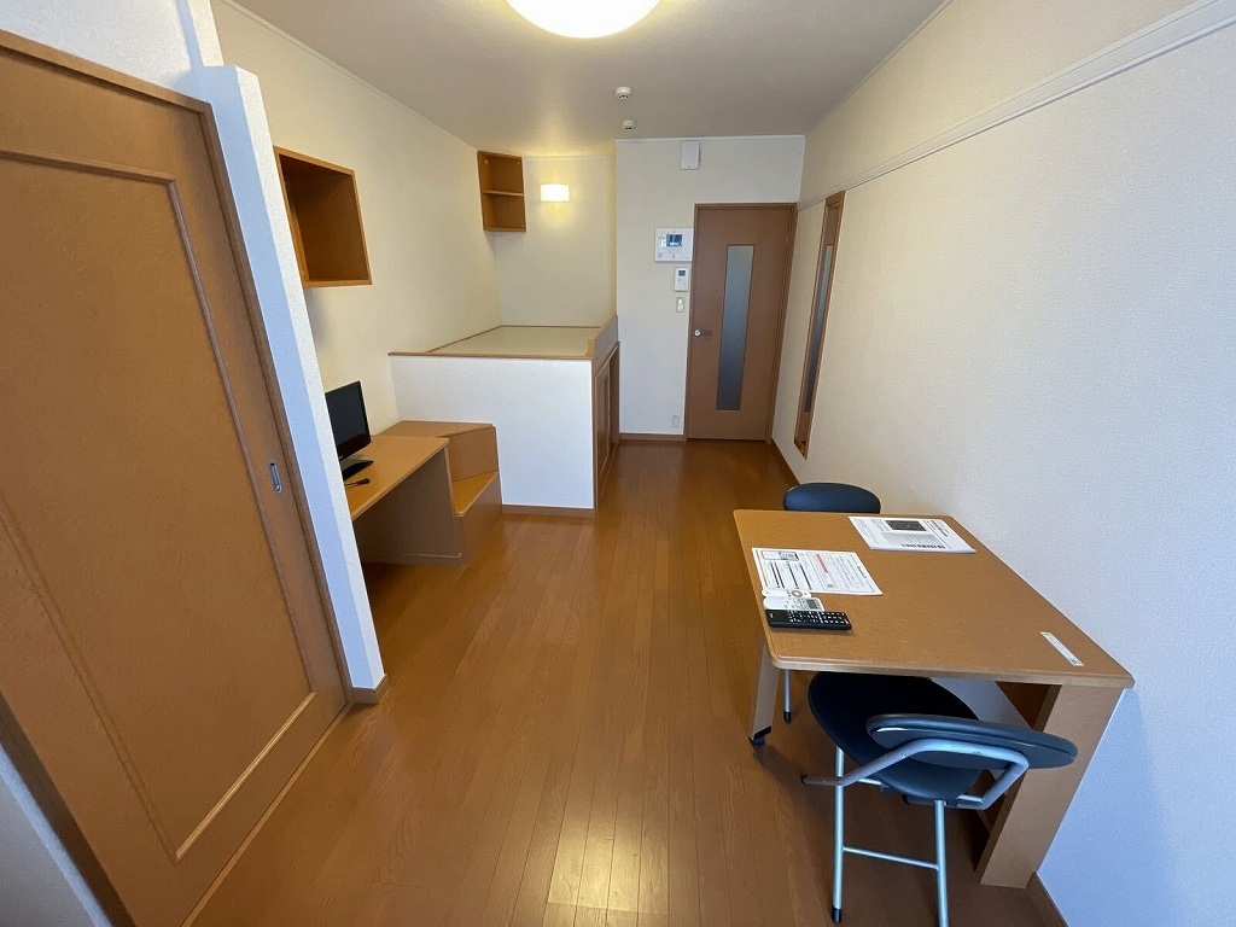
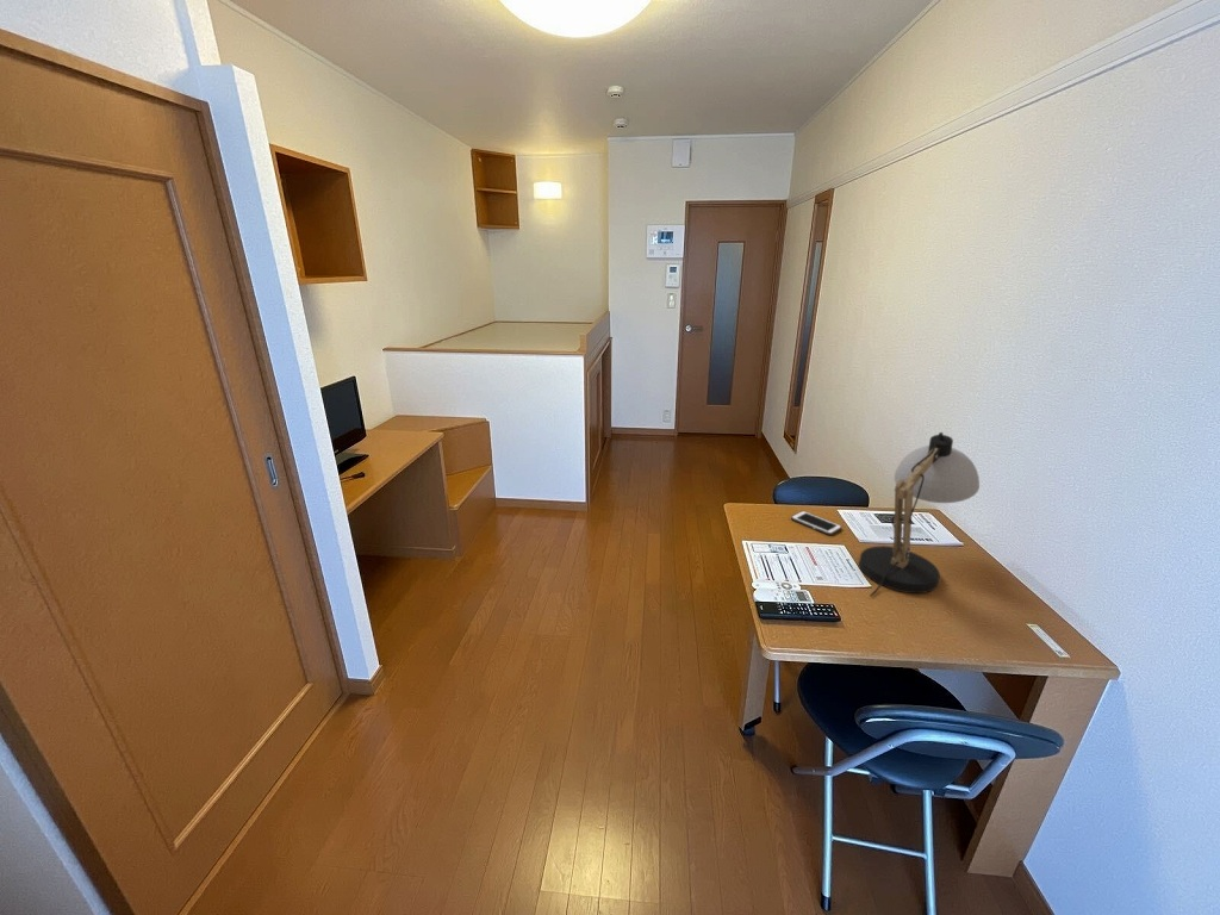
+ cell phone (815, 522)
+ desk lamp (915, 504)
